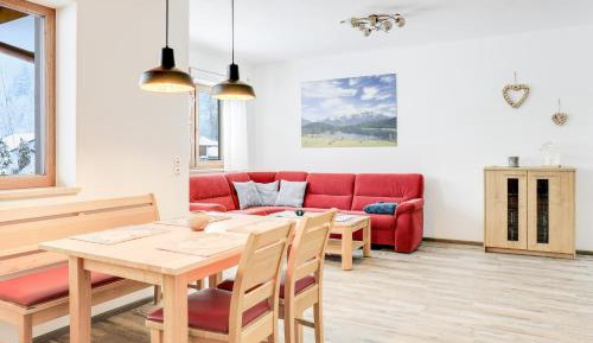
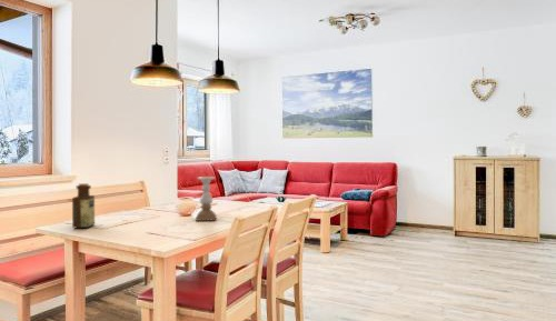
+ candle holder (206, 198)
+ bottle (83, 204)
